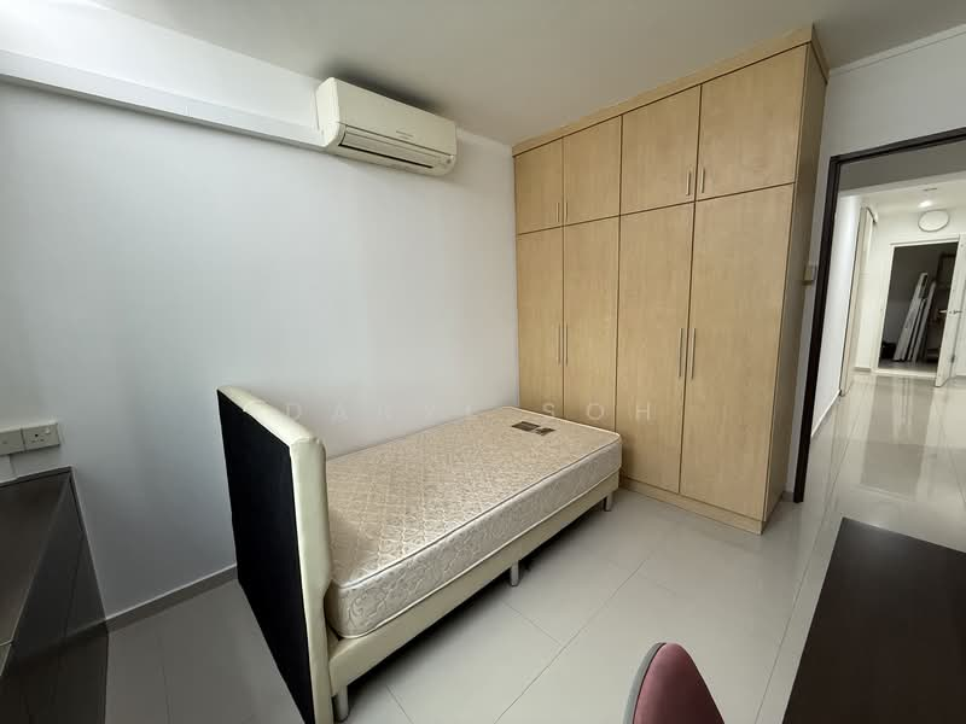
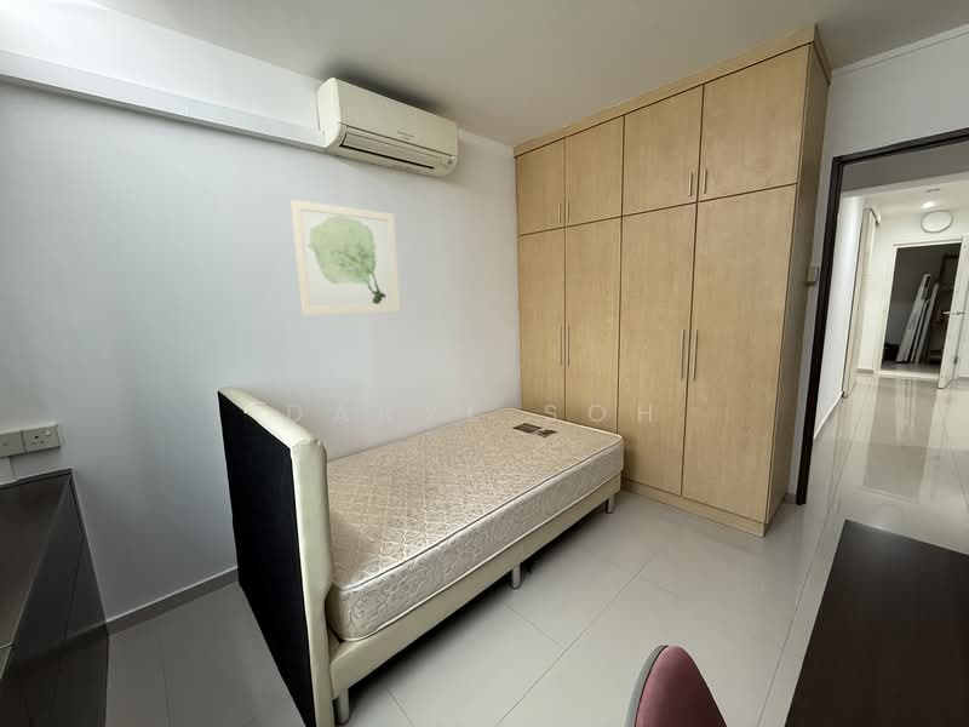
+ wall art (350, 261)
